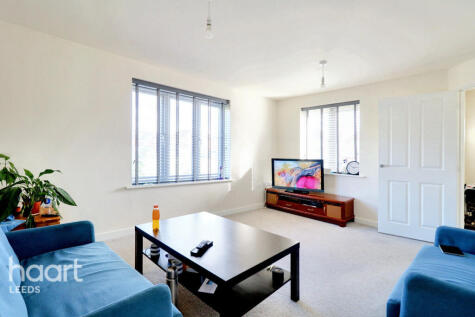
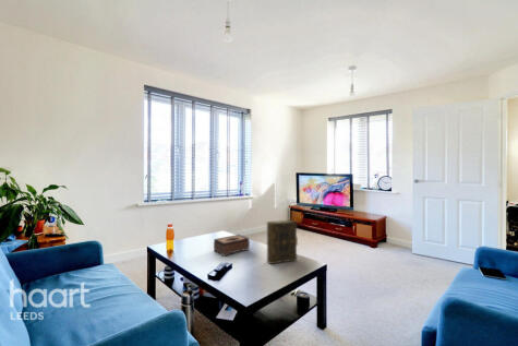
+ book (281, 241)
+ tissue box (231, 244)
